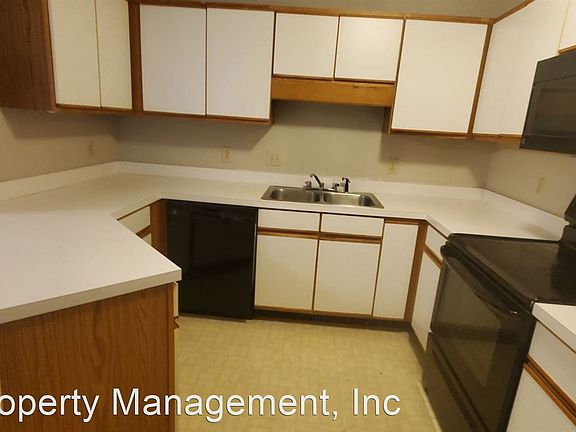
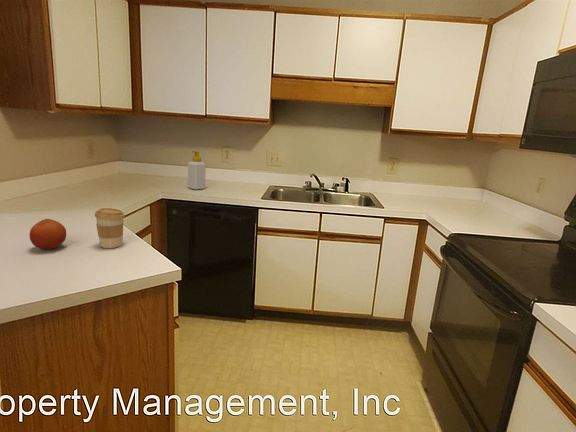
+ fruit (48, 233)
+ soap bottle (196, 170)
+ coffee cup (110, 227)
